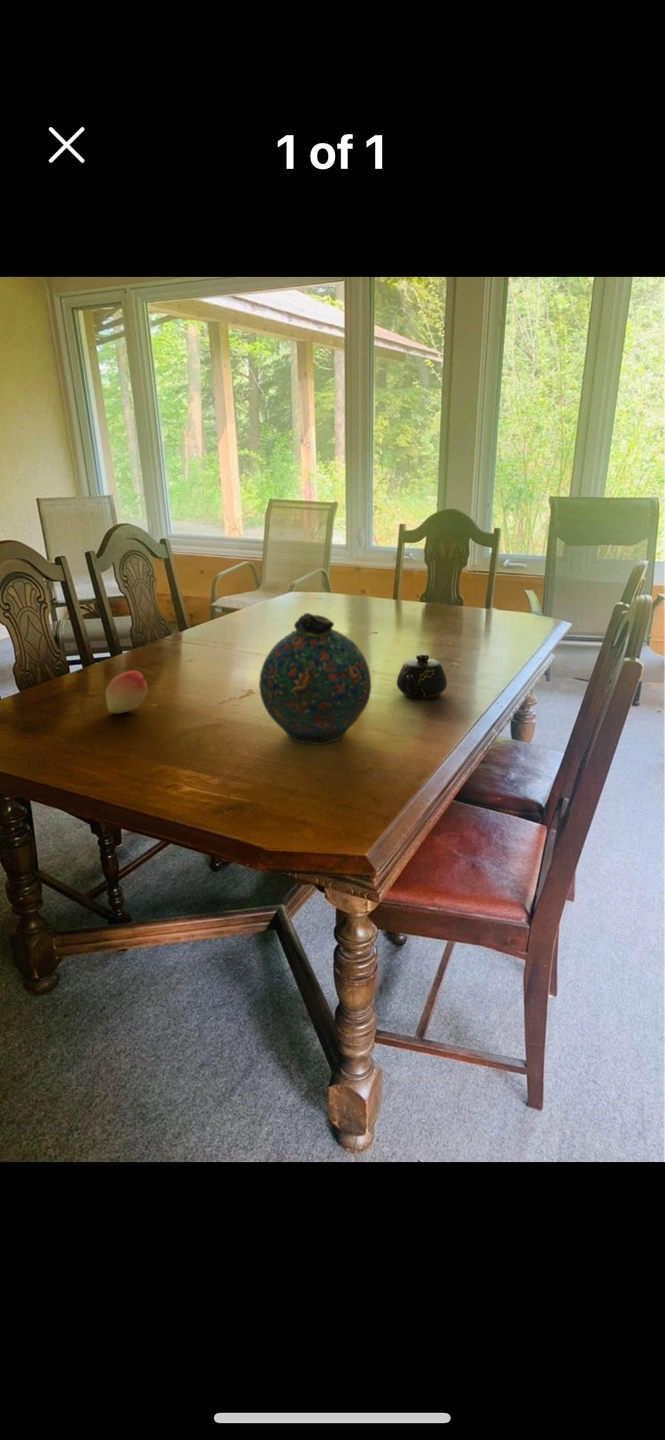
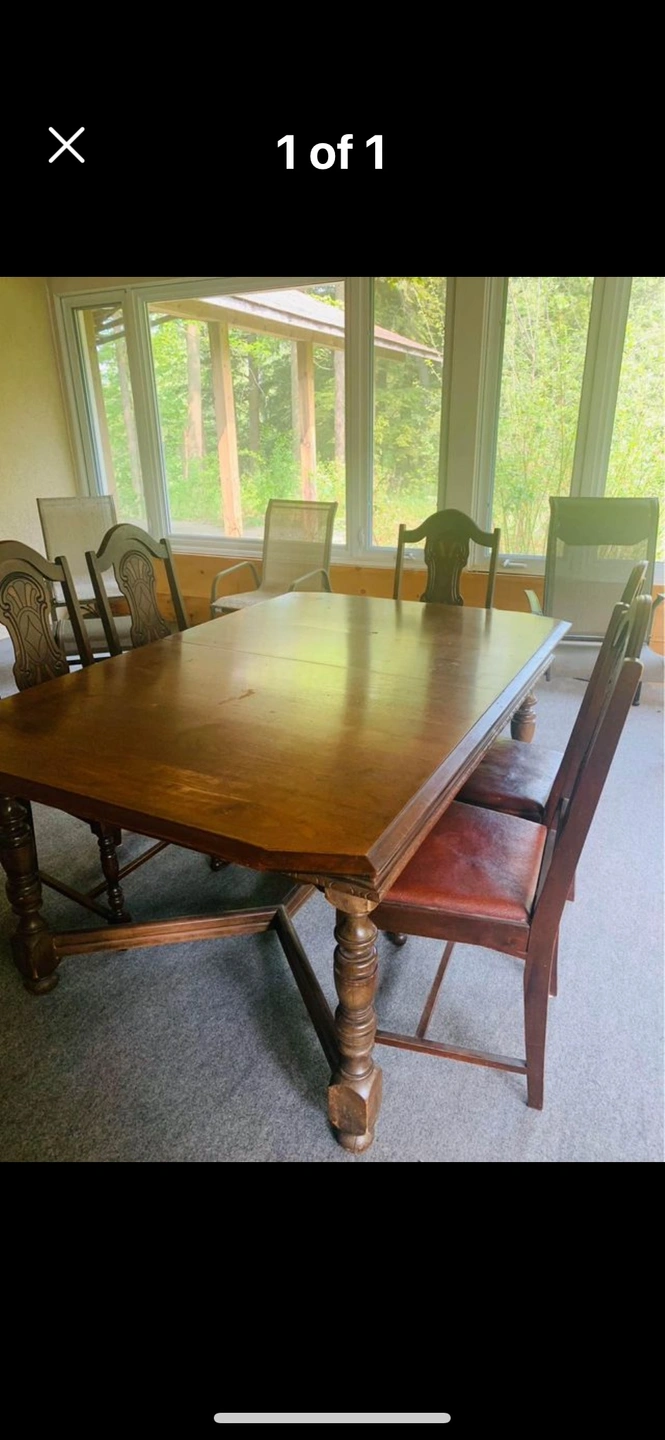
- teapot (421, 674)
- snuff bottle (315, 673)
- fruit (127, 691)
